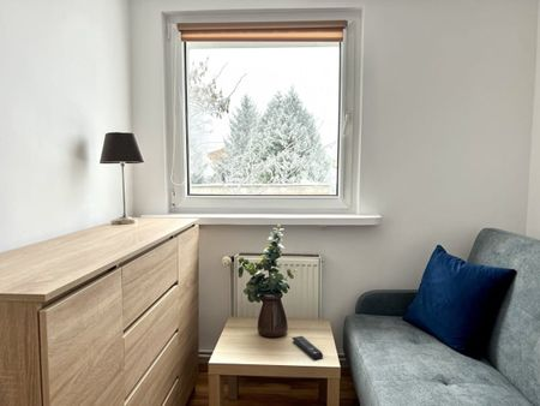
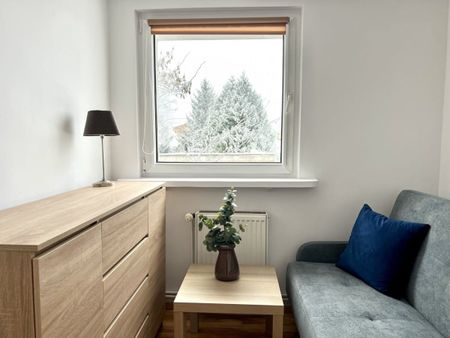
- remote control (306, 346)
